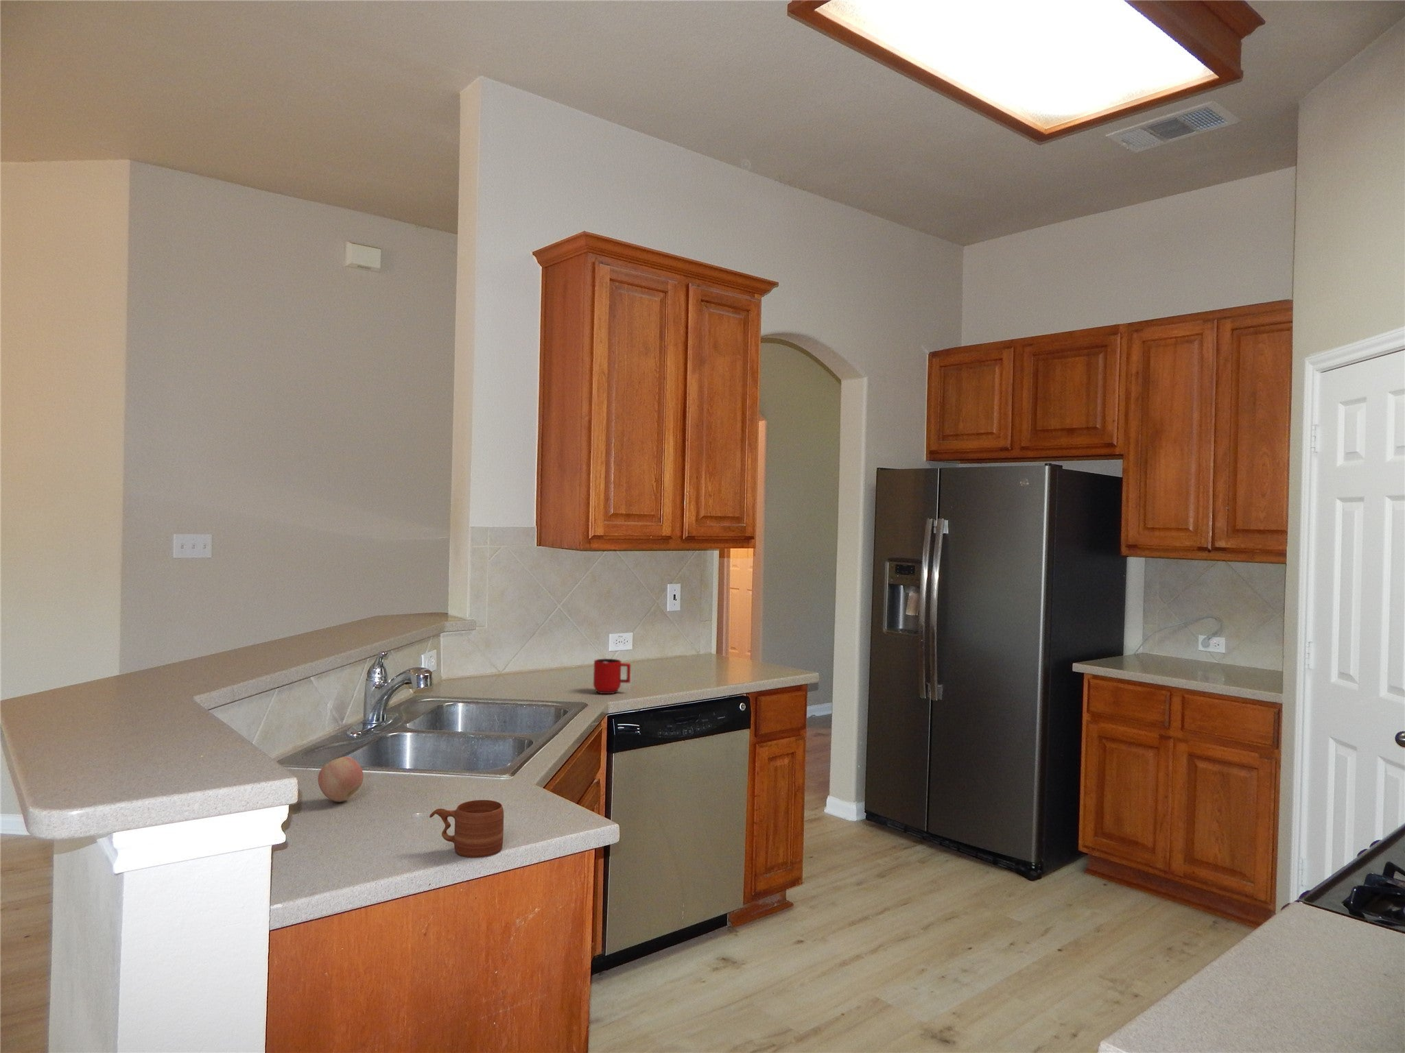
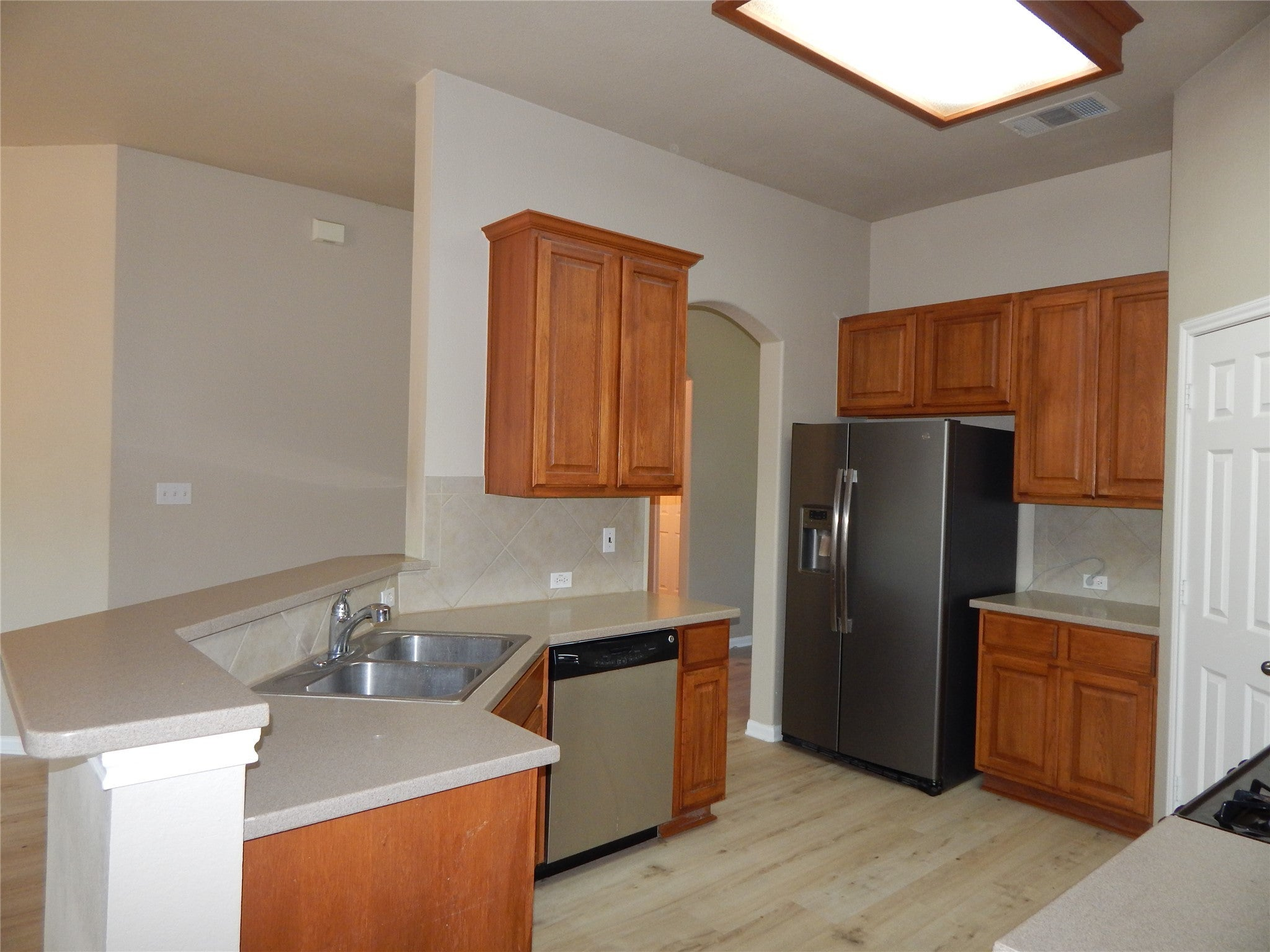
- mug (612, 676)
- apple (341, 779)
- mug (467, 826)
